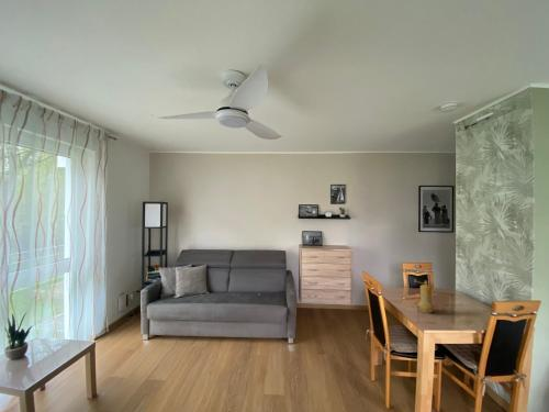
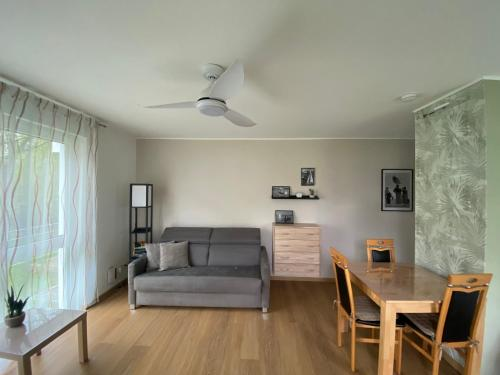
- pepper mill (424, 296)
